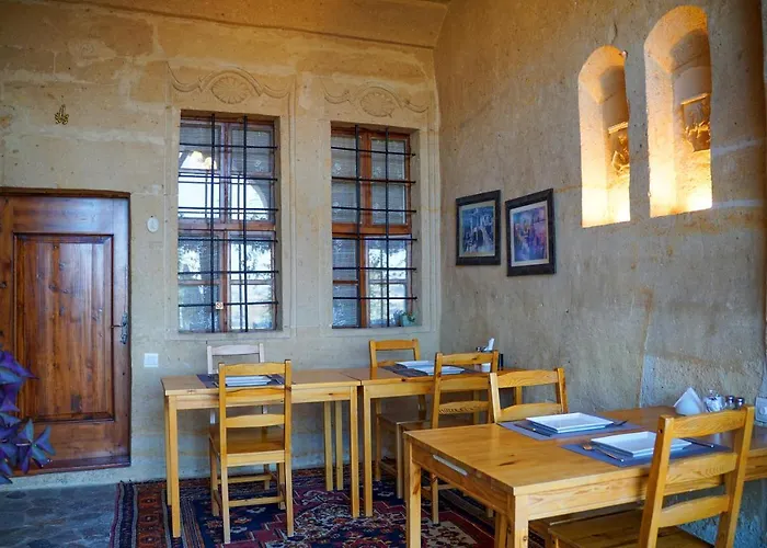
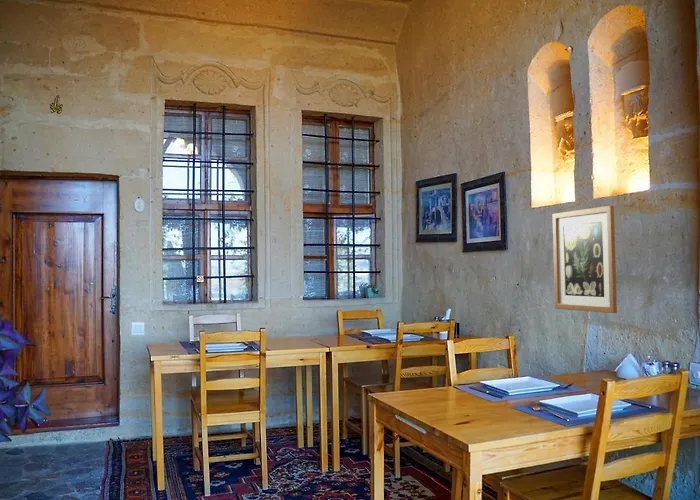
+ wall art (582, 260)
